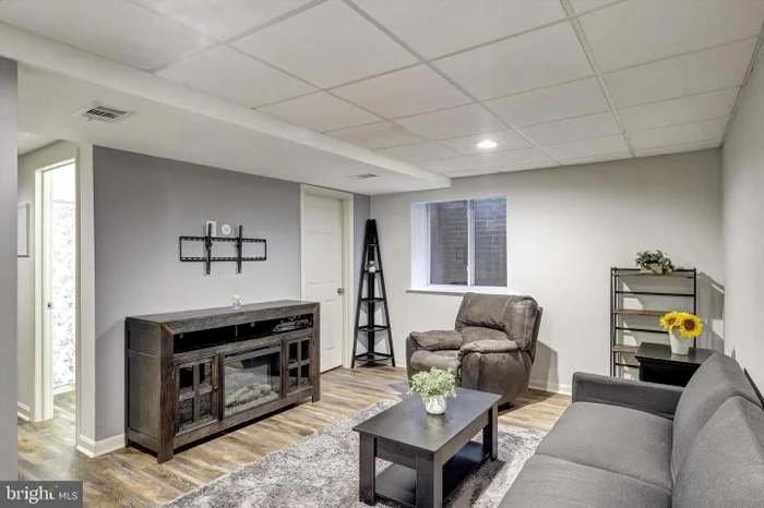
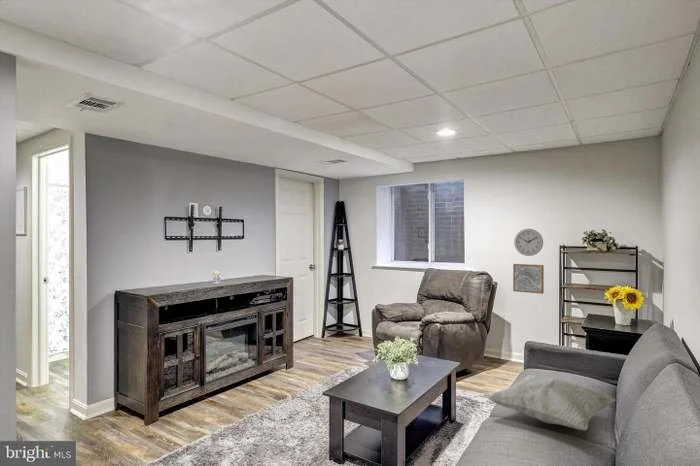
+ decorative pillow (551, 399)
+ wall art (528, 278)
+ wall clock (528, 242)
